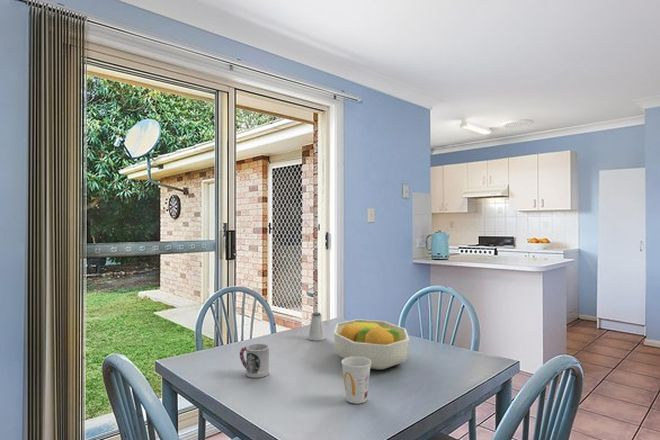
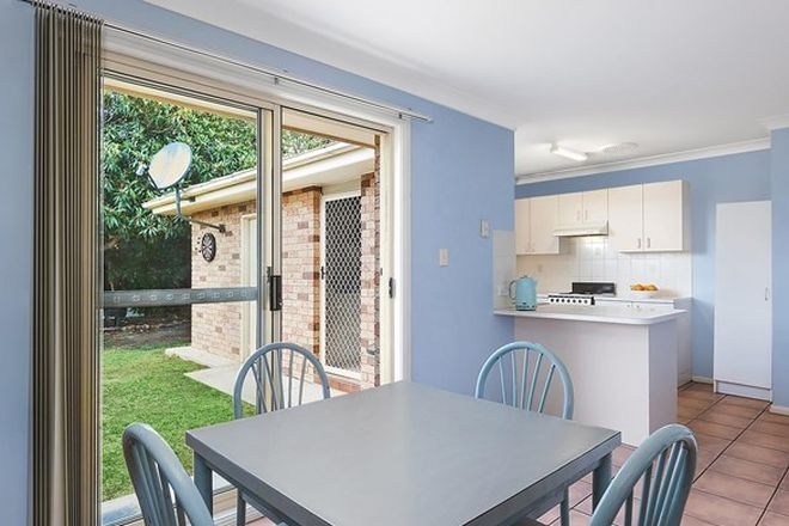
- saltshaker (316, 325)
- cup (356, 380)
- cup (253, 359)
- fruit bowl (370, 338)
